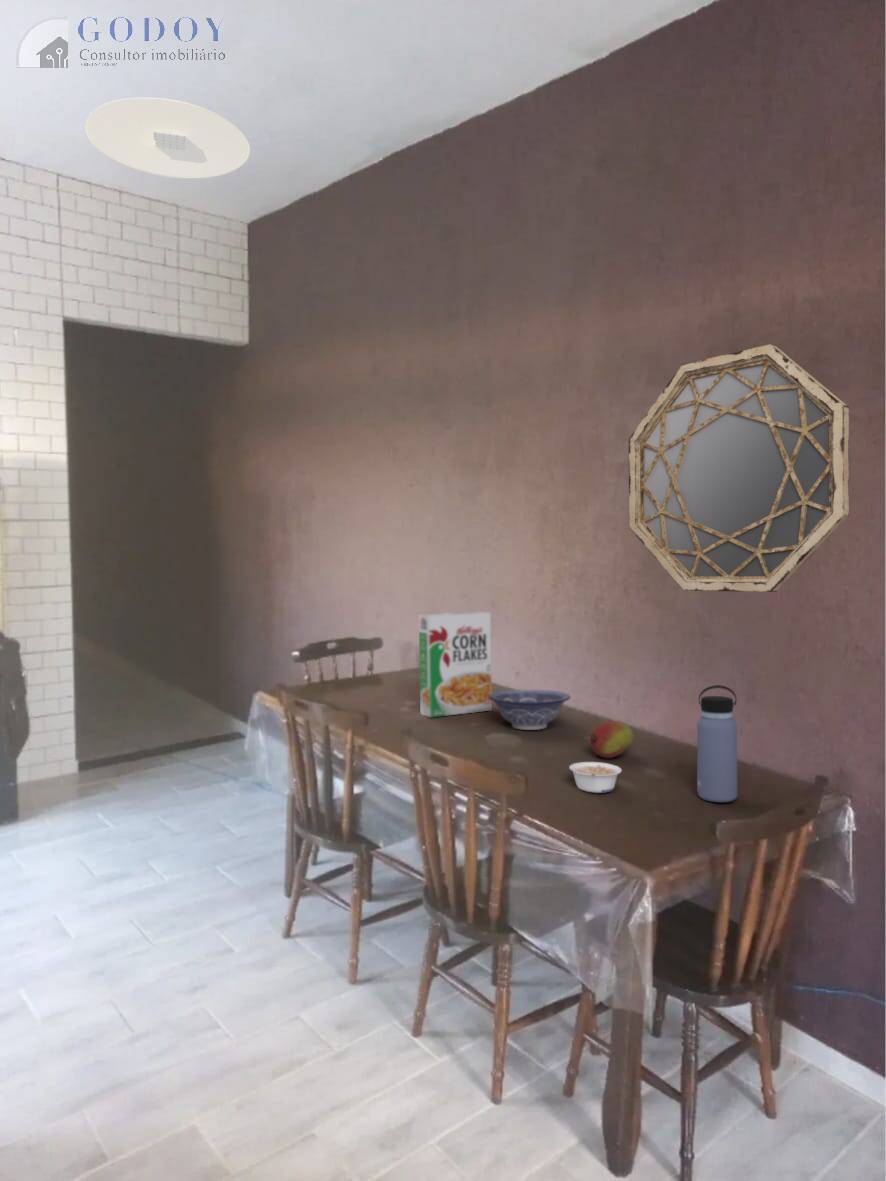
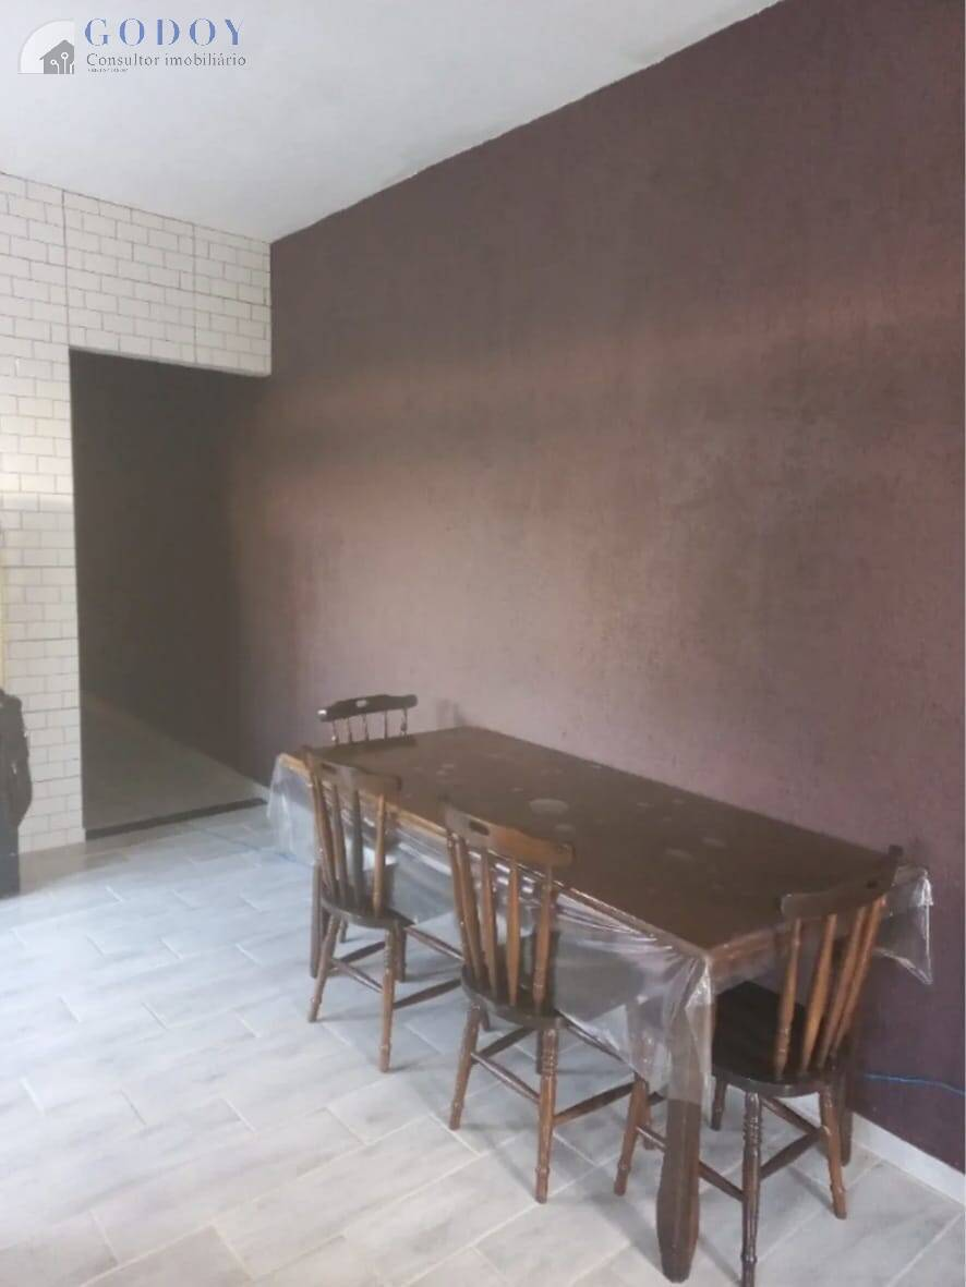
- legume (596, 776)
- water bottle (717, 740)
- cereal box (455, 662)
- decorative bowl (529, 711)
- fruit (610, 739)
- ceiling light (169, 134)
- home mirror (727, 473)
